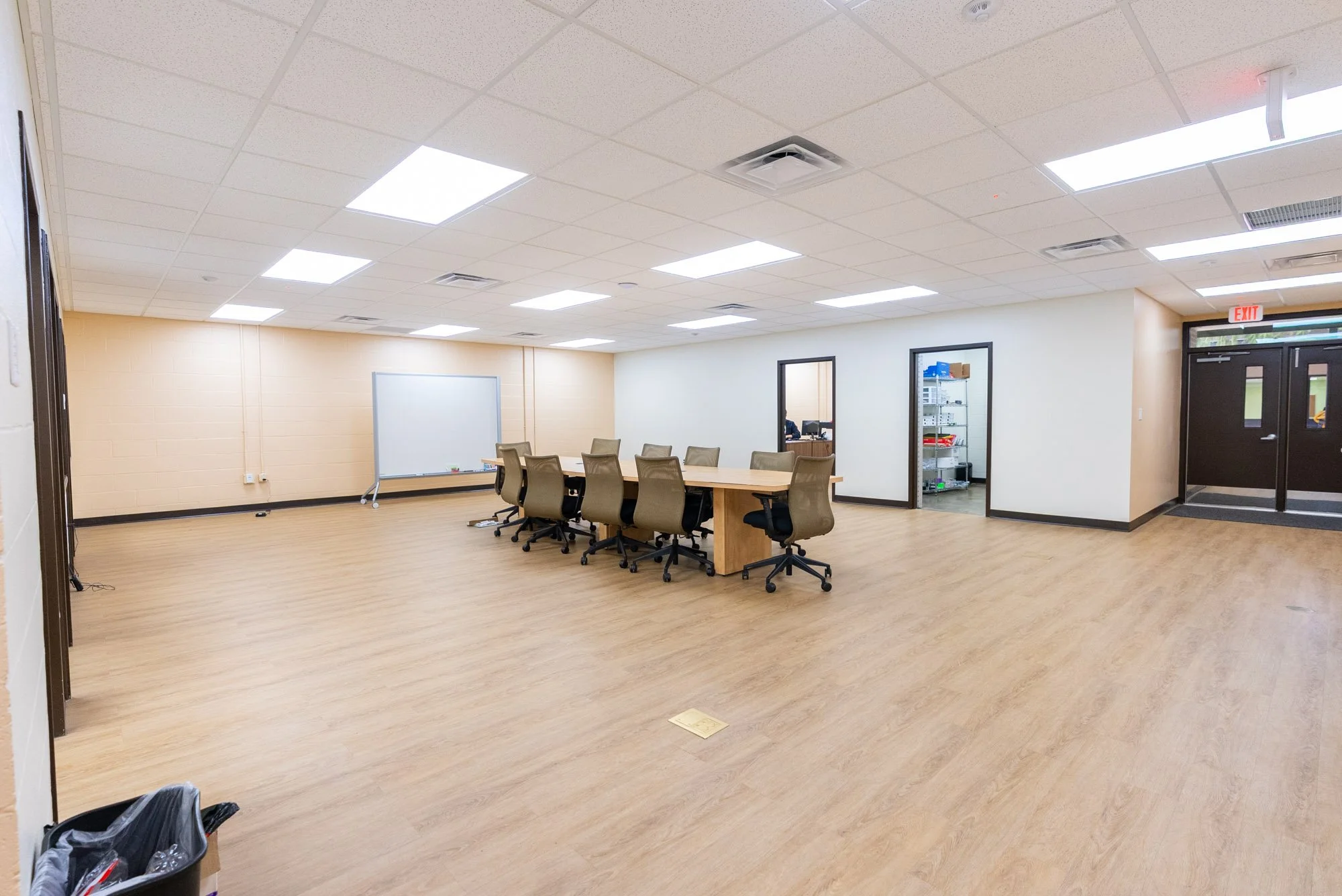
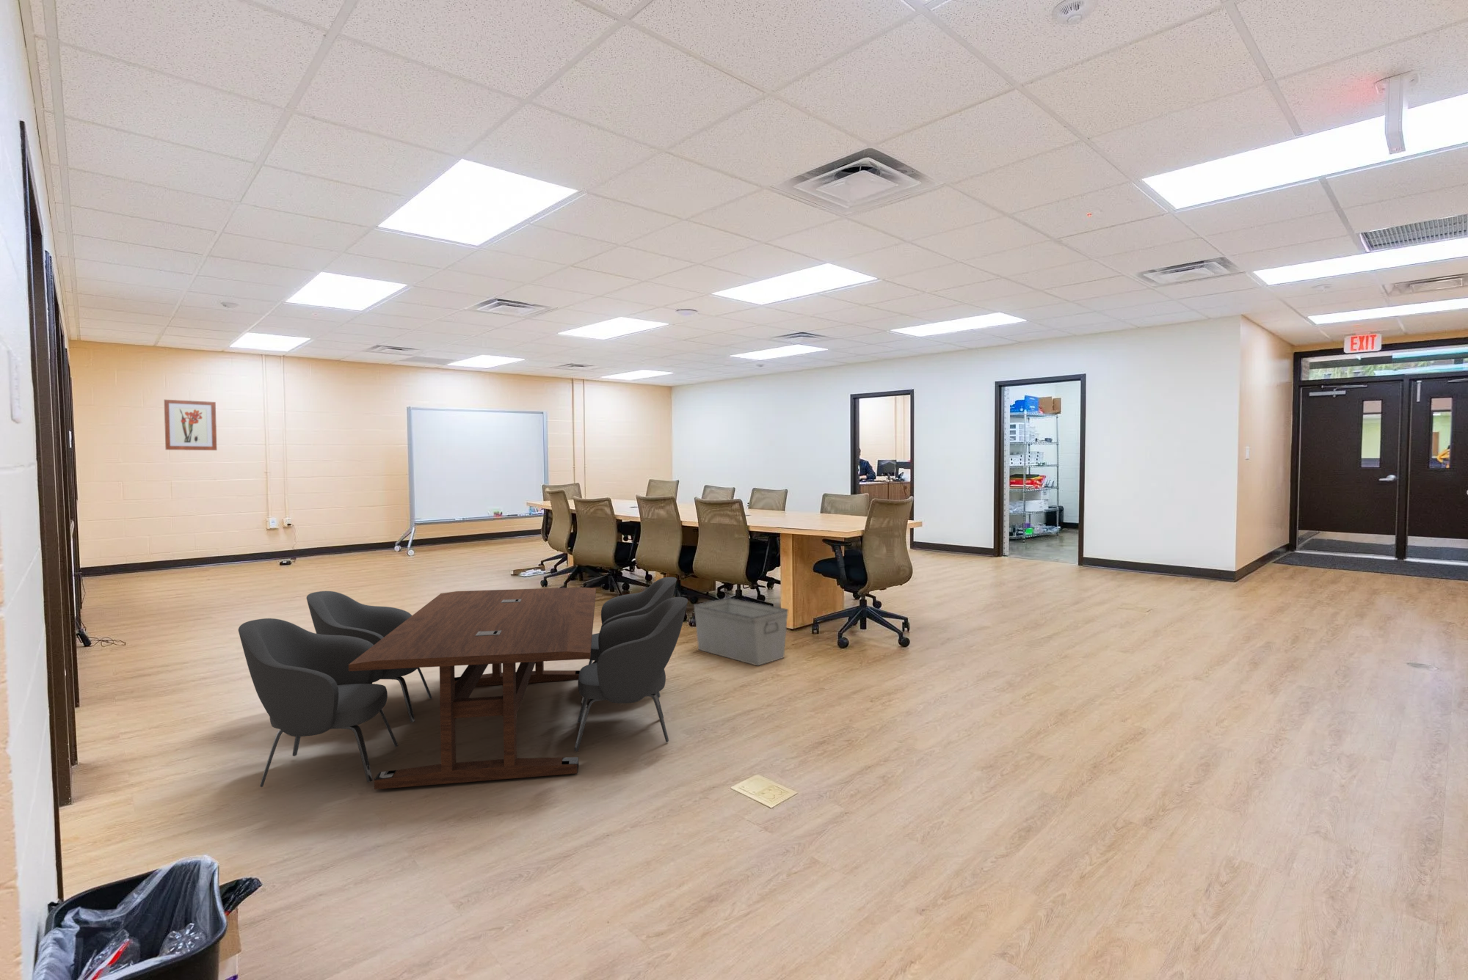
+ dining table (497, 658)
+ storage bin (739, 630)
+ wall art (190, 425)
